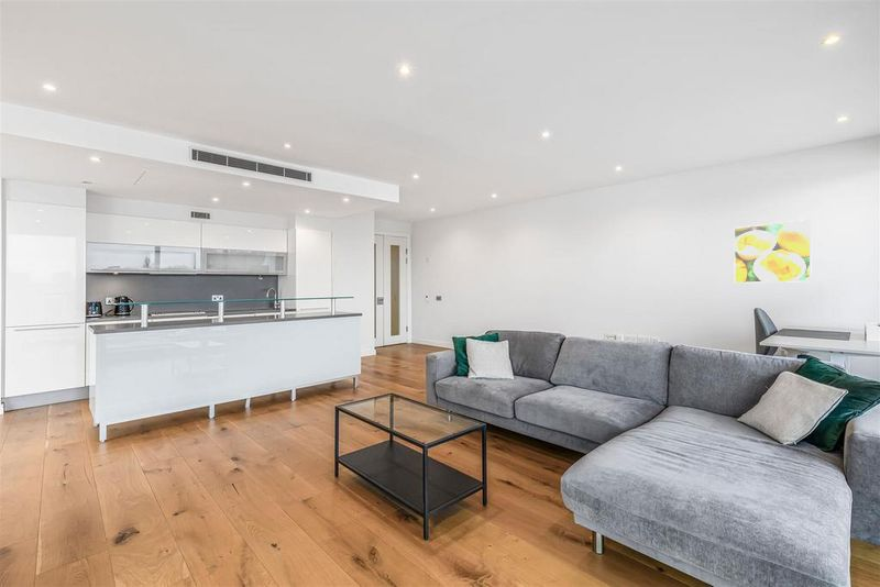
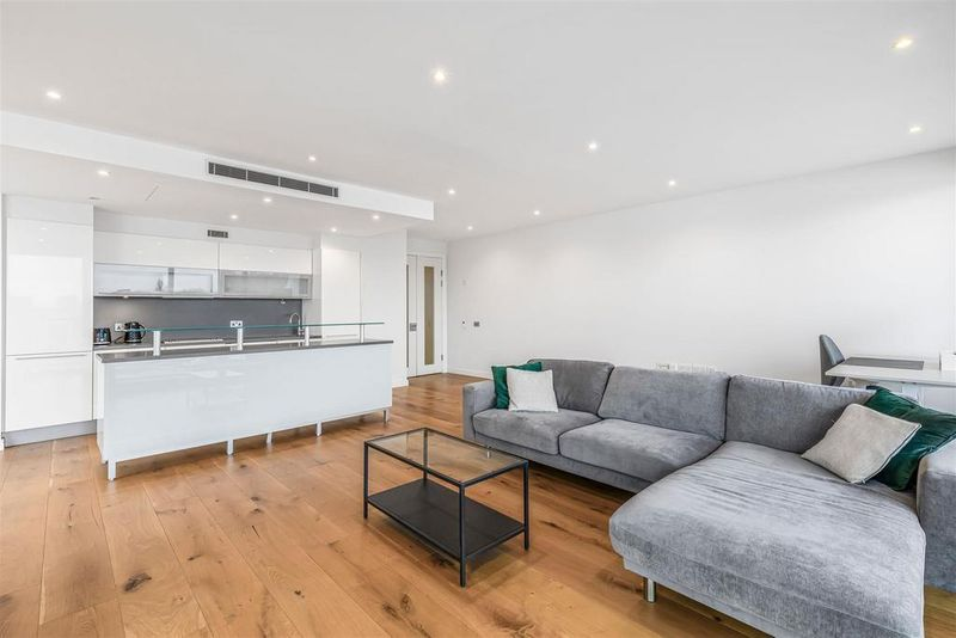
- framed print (770, 253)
